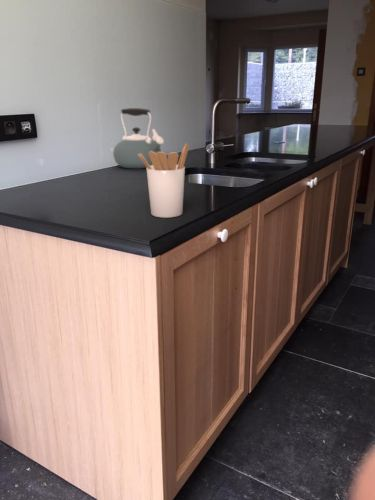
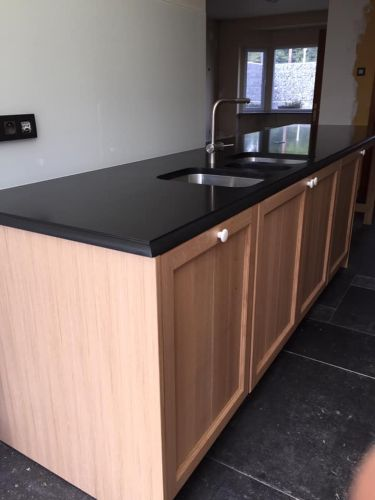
- utensil holder (165, 181)
- kettle (140, 137)
